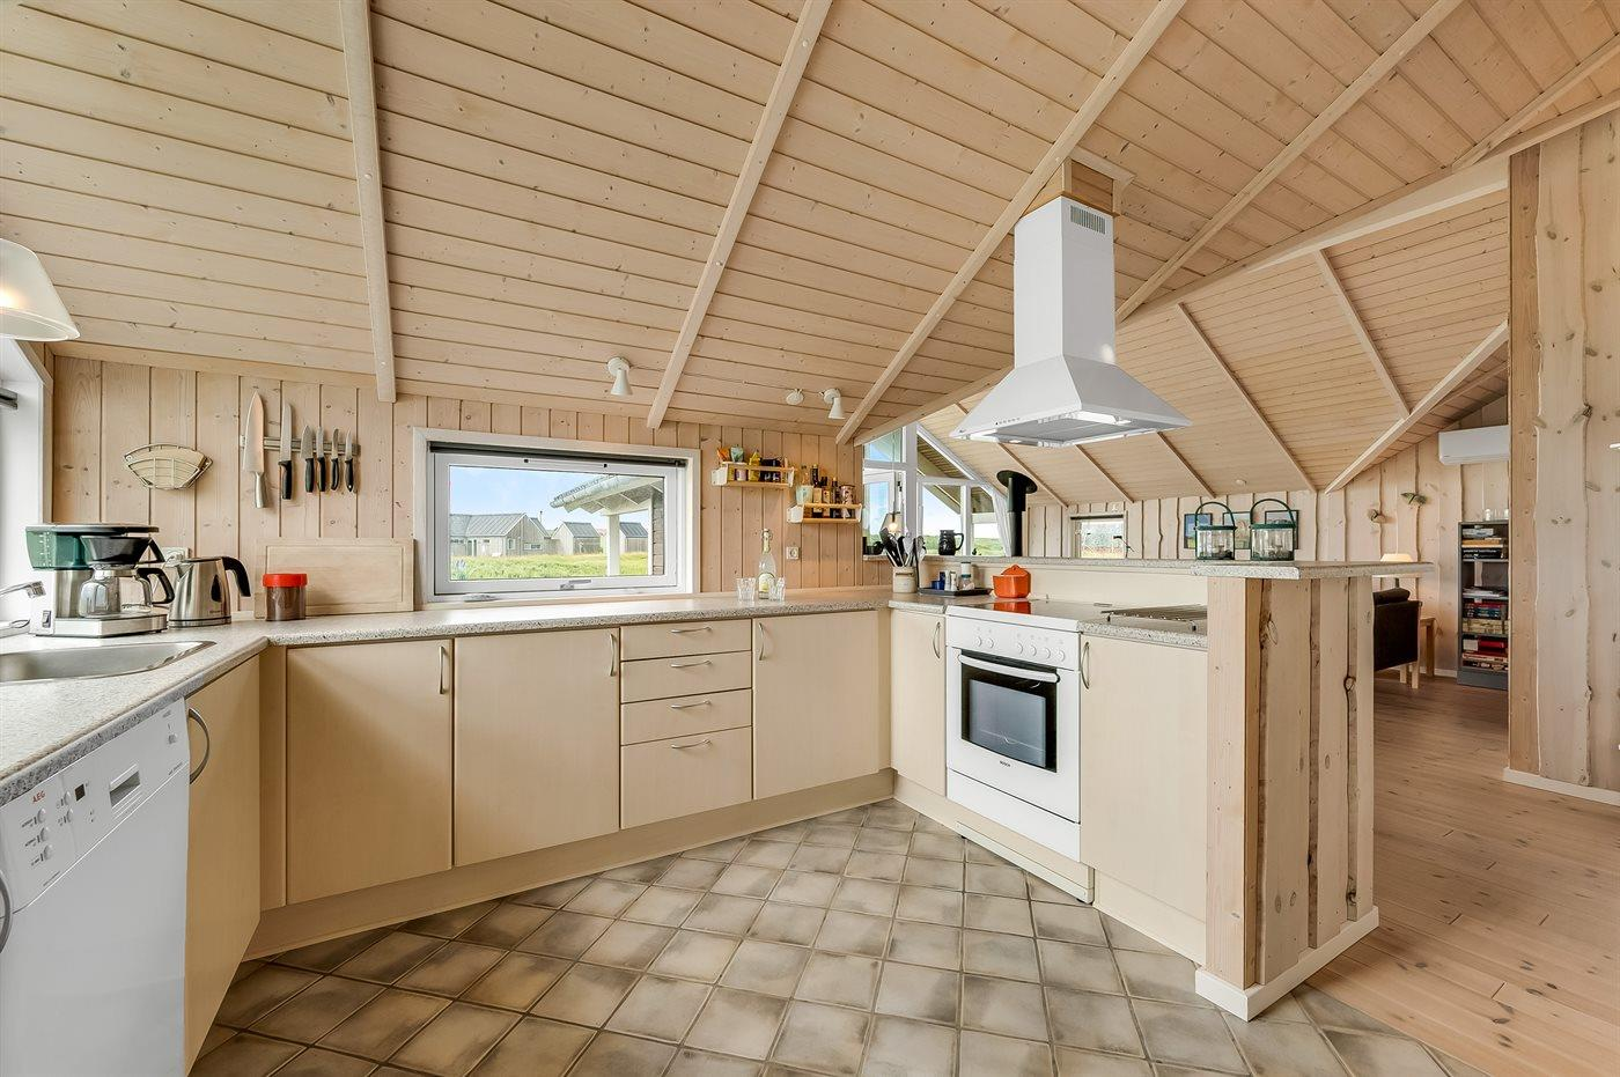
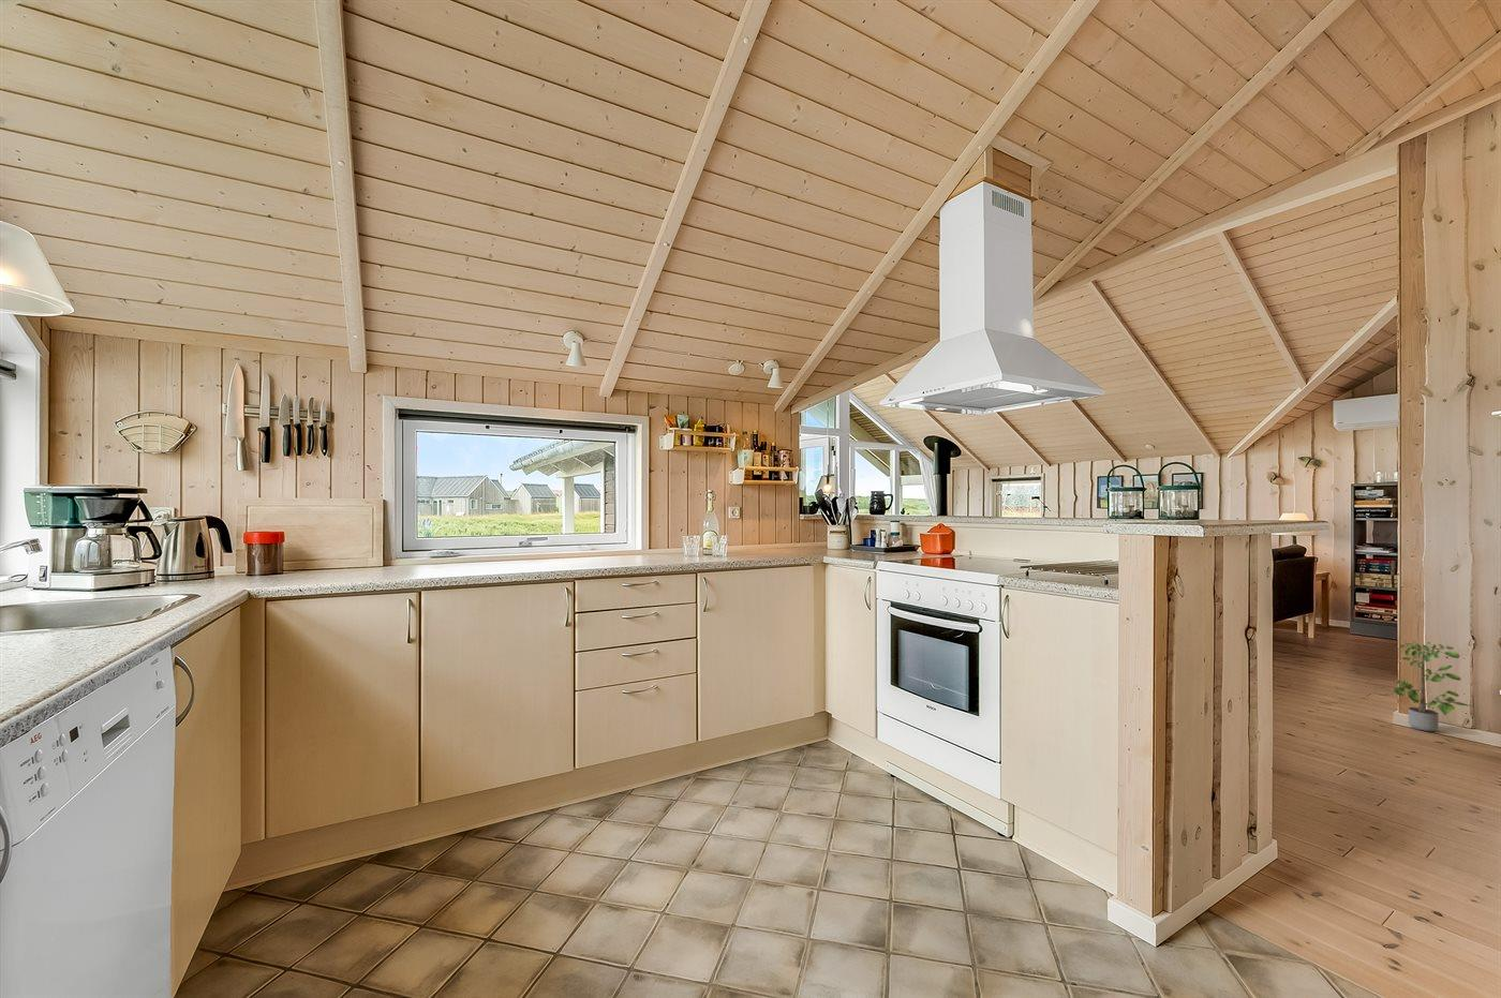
+ potted plant (1433, 681)
